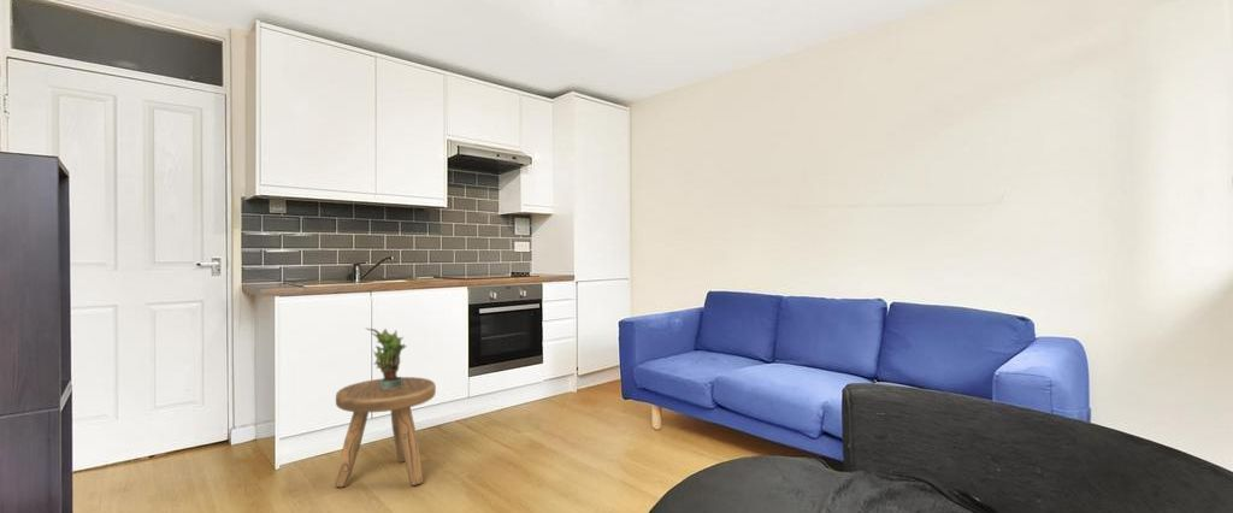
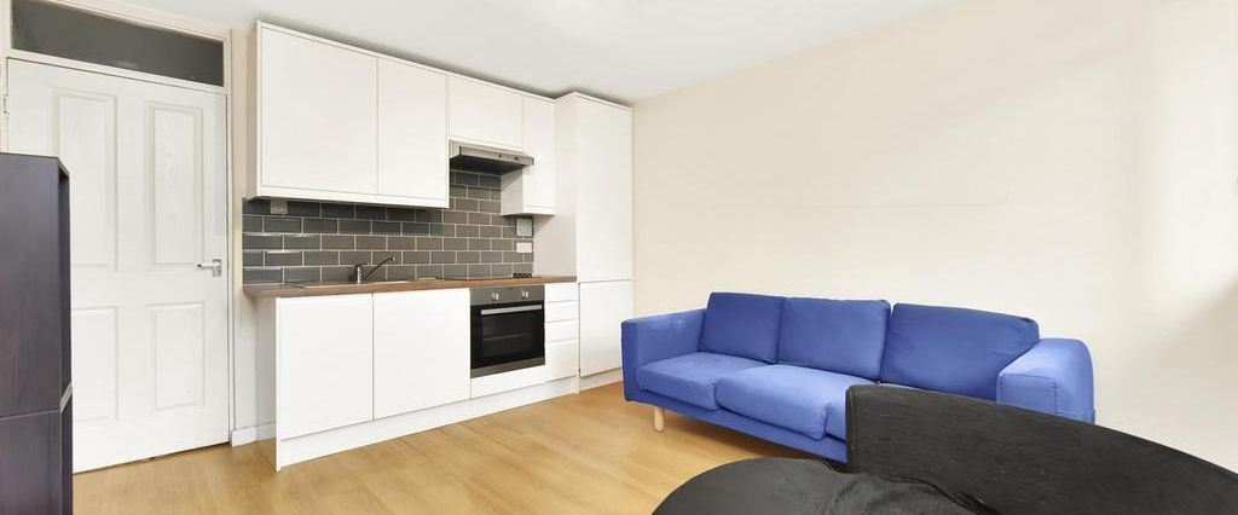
- potted plant (385, 355)
- stool (393, 431)
